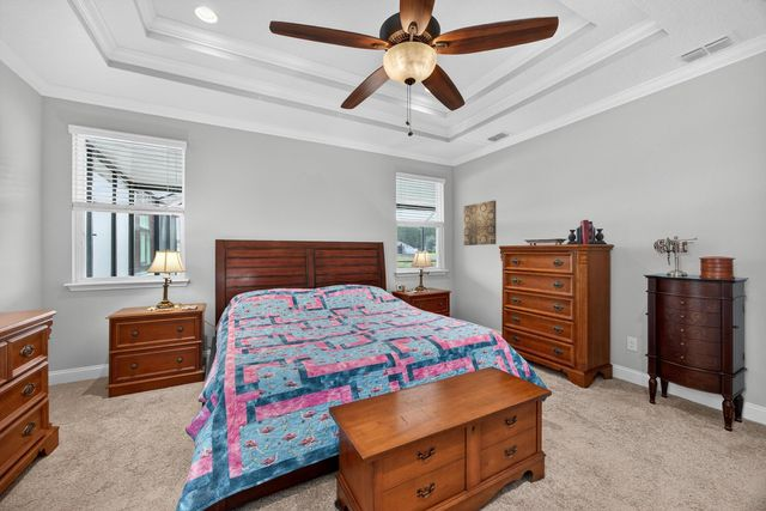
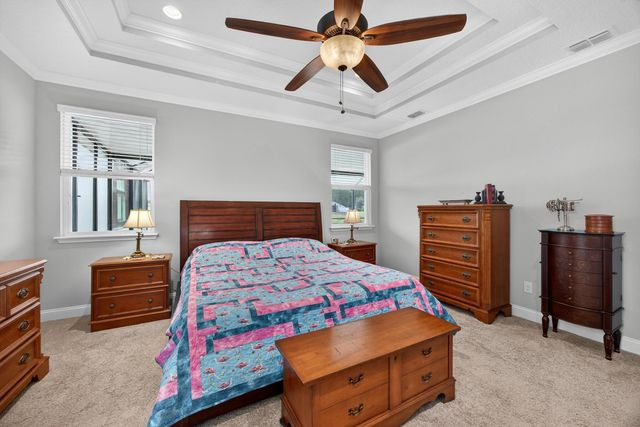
- wall art (479, 224)
